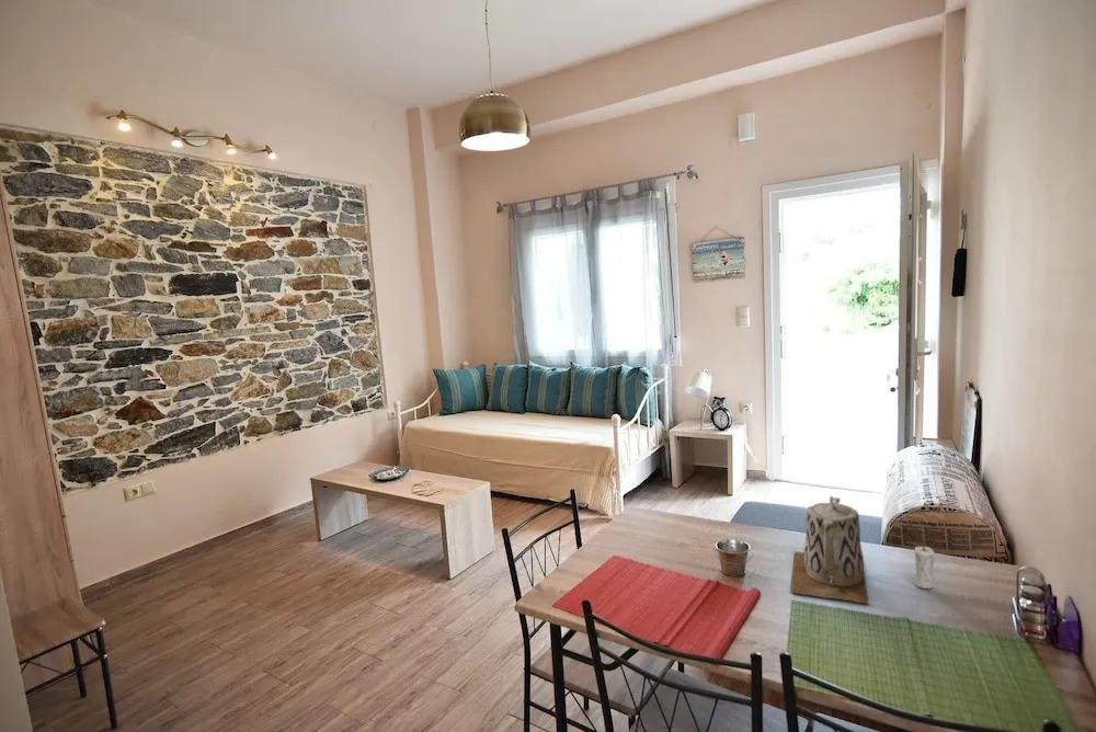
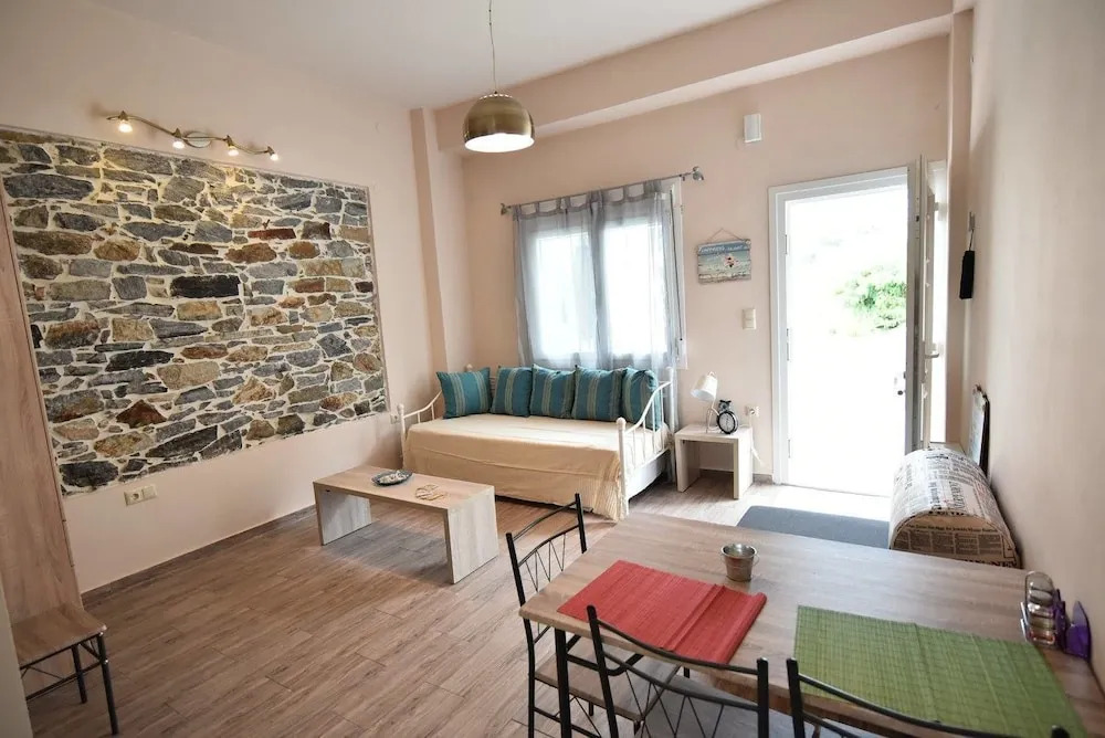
- teapot (827, 536)
- candle (924, 563)
